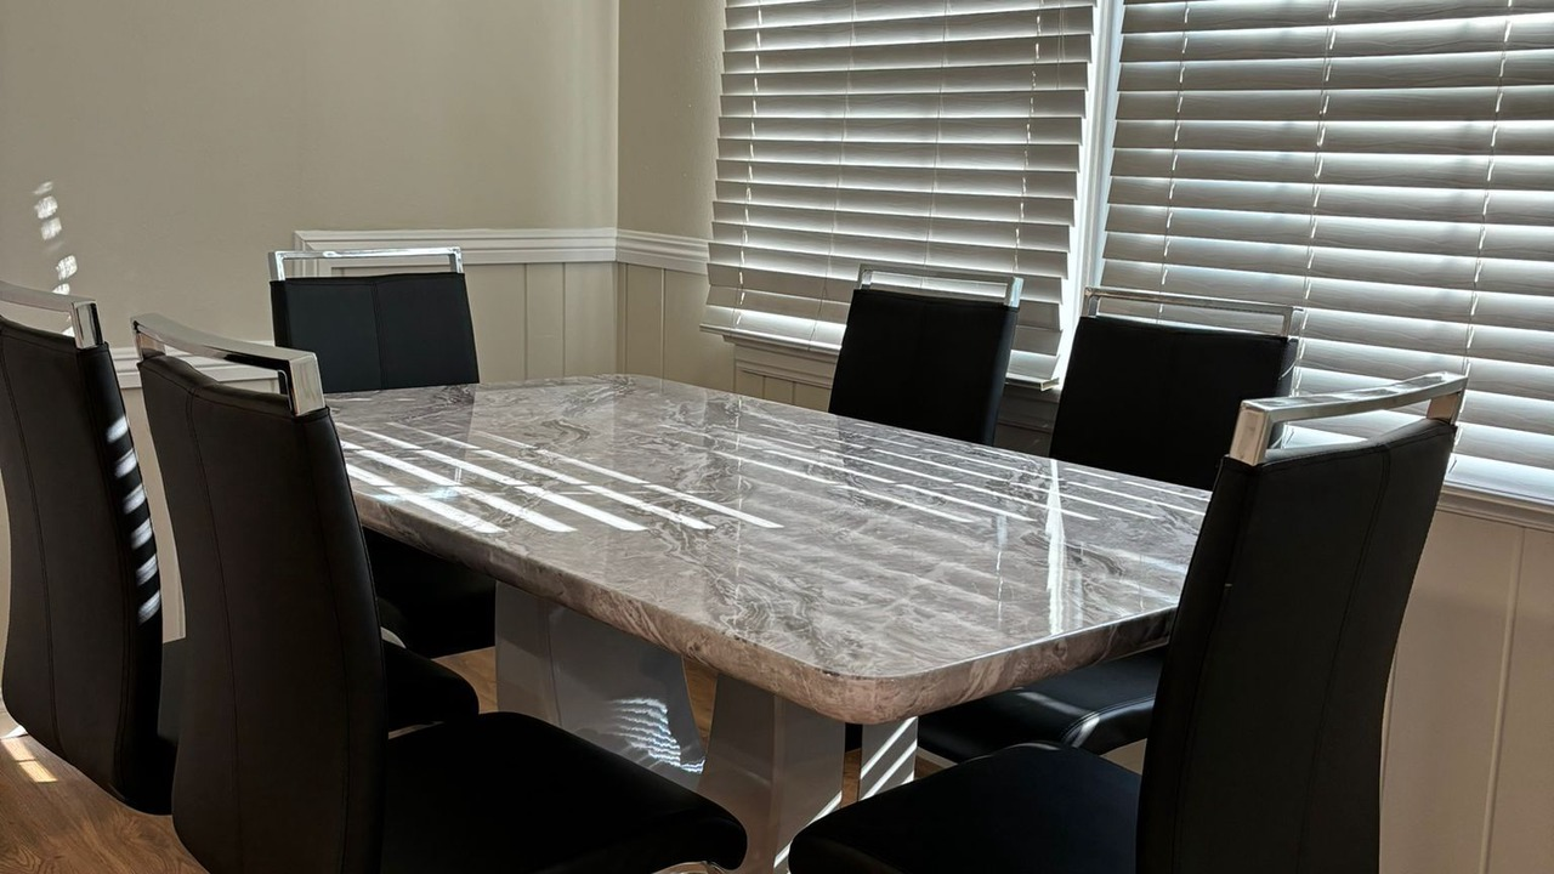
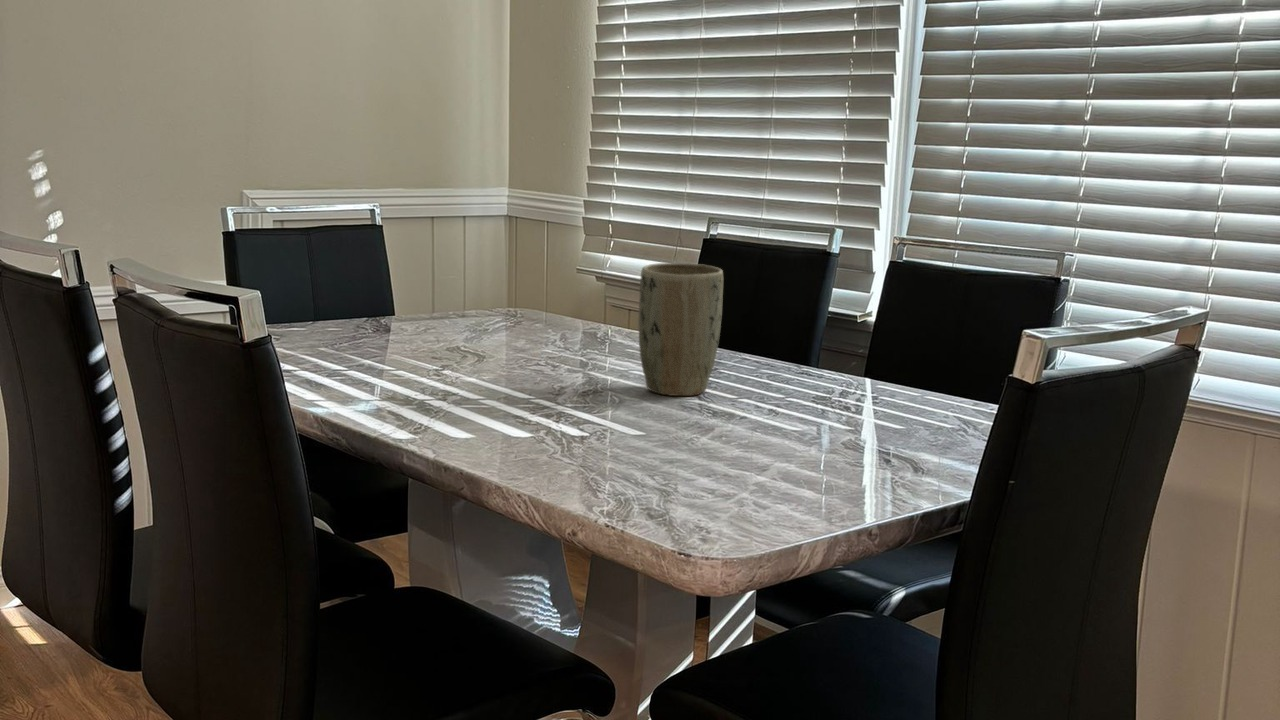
+ plant pot (679, 329)
